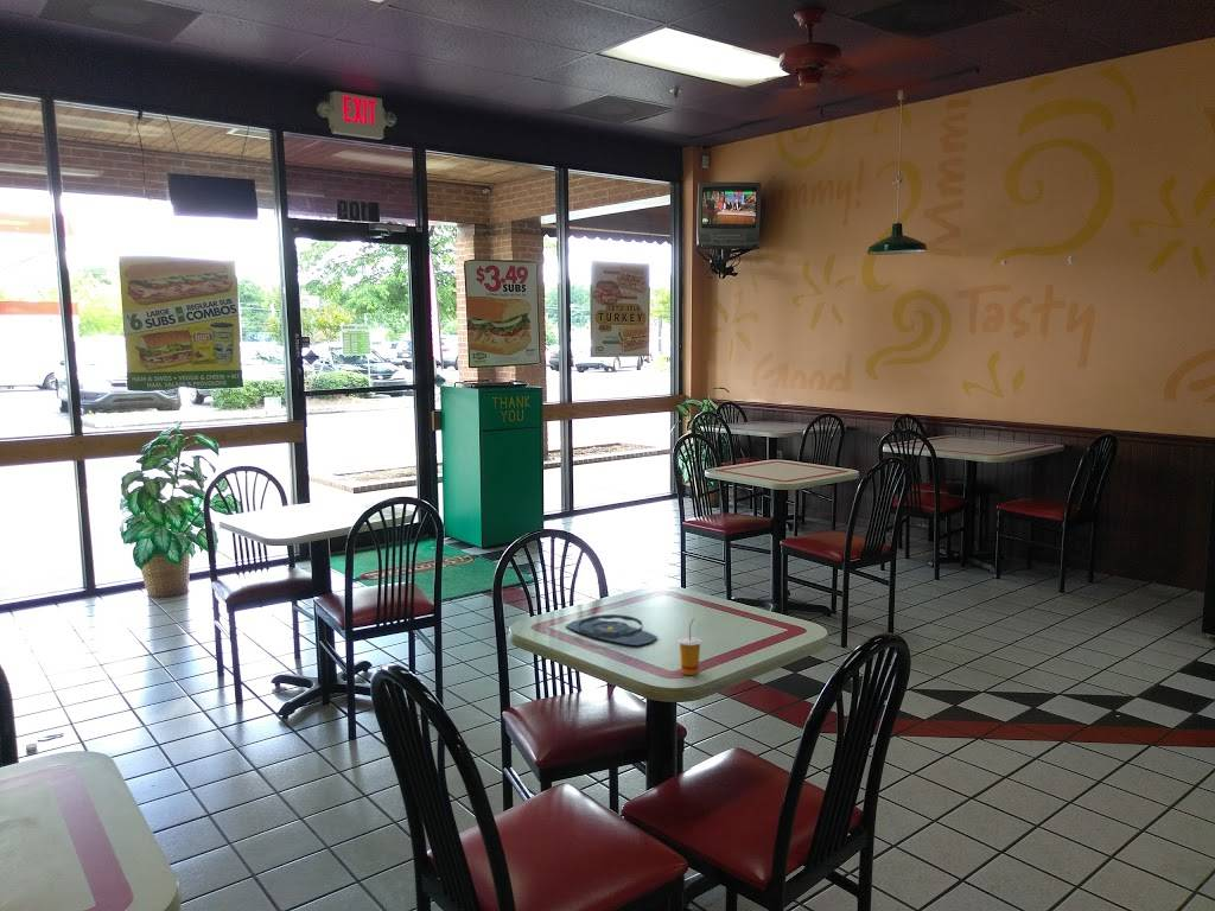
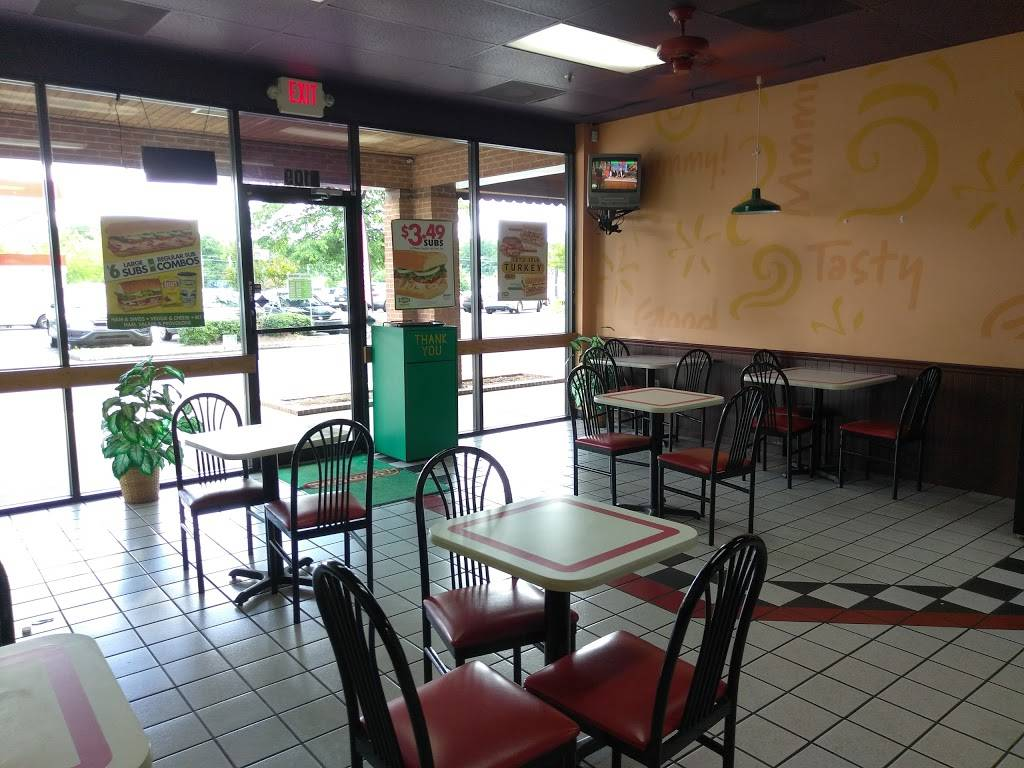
- drinking cup (689, 645)
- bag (610, 614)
